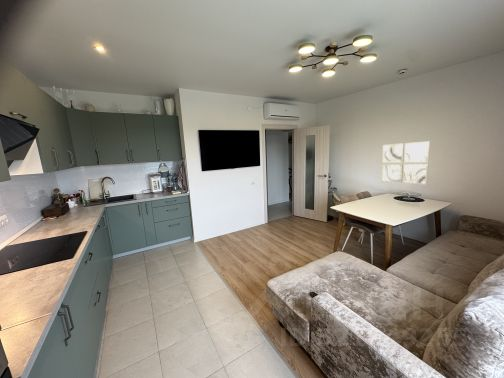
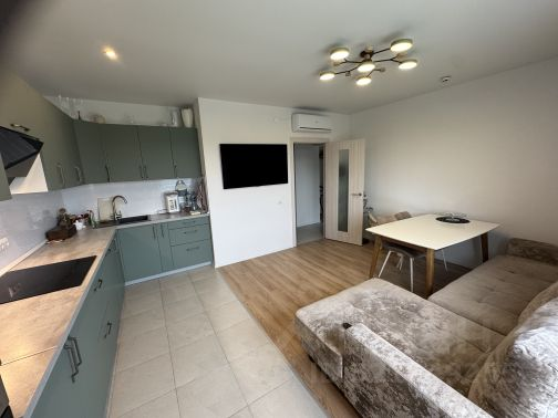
- wall art (402, 162)
